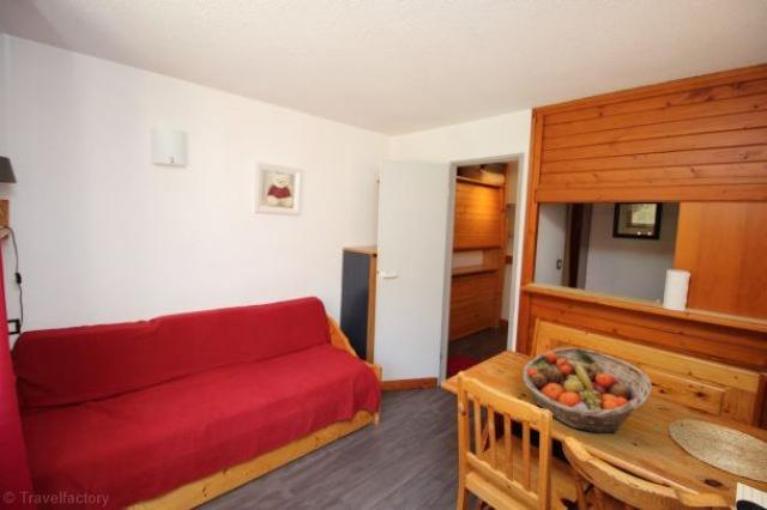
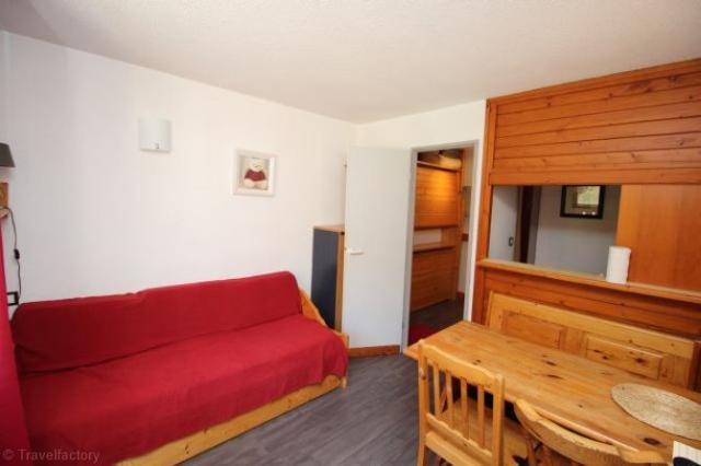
- fruit basket (580, 385)
